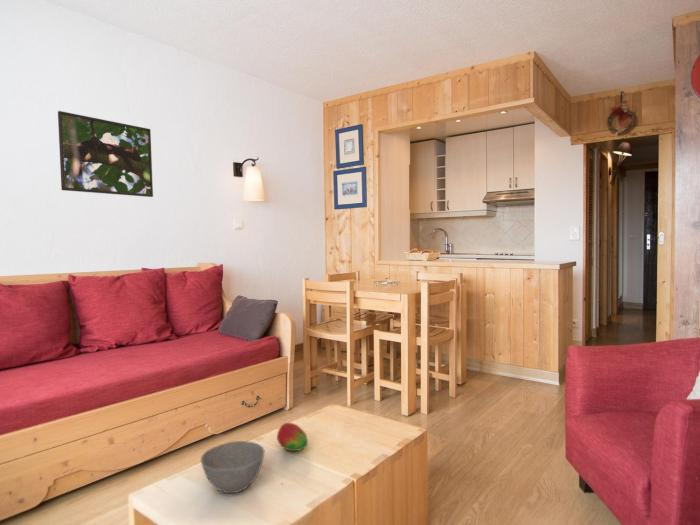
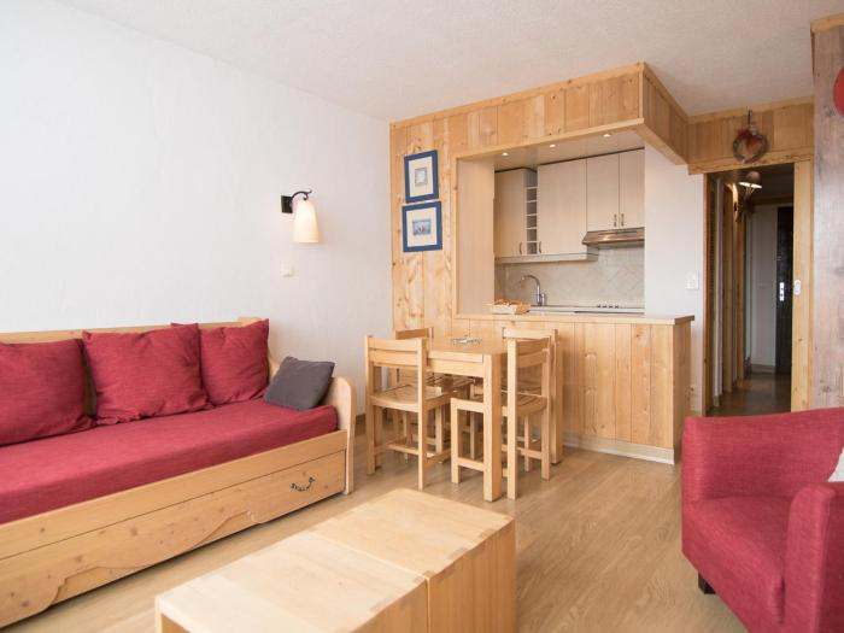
- fruit (293, 437)
- bowl (233, 470)
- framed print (109, 157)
